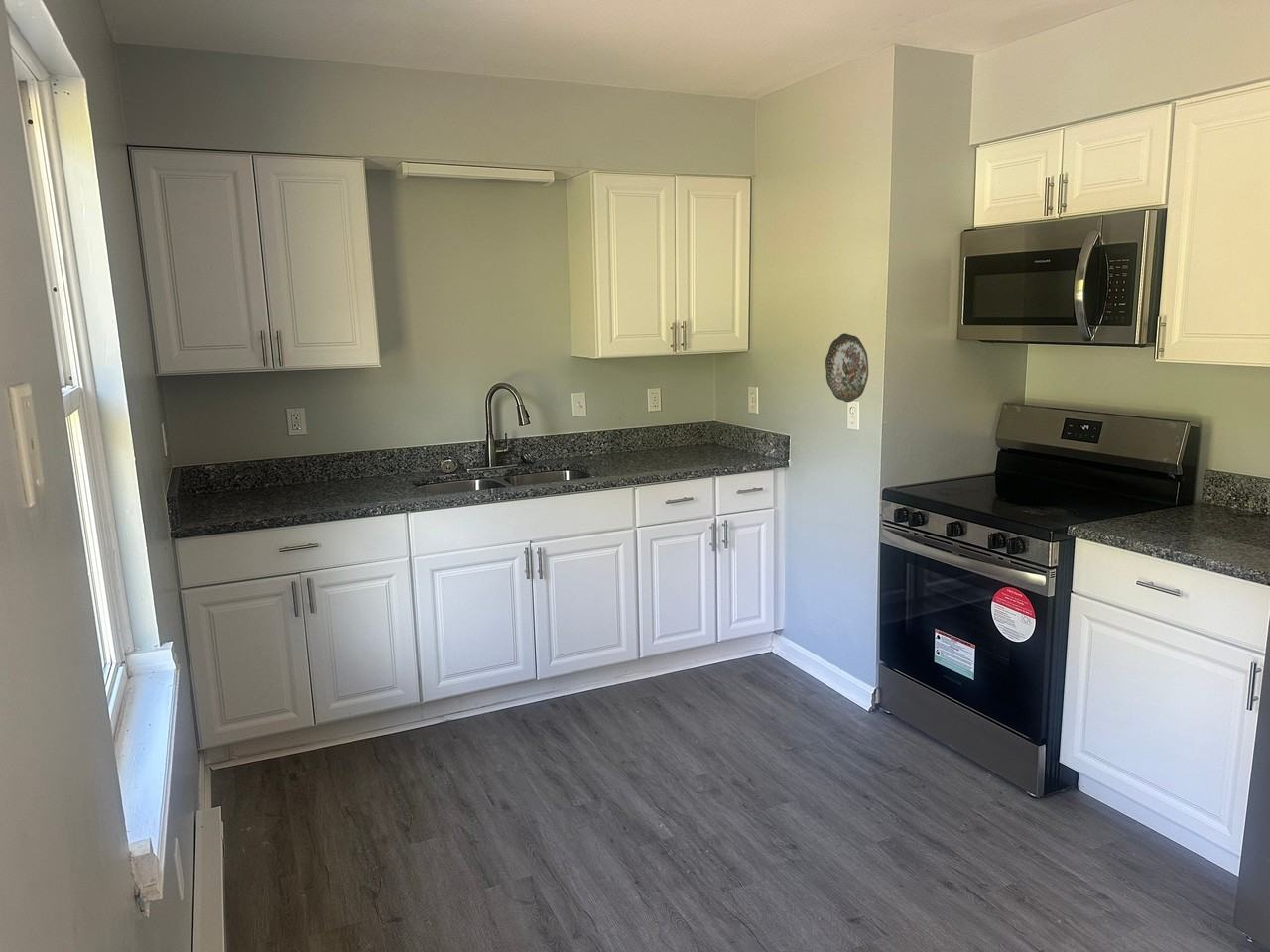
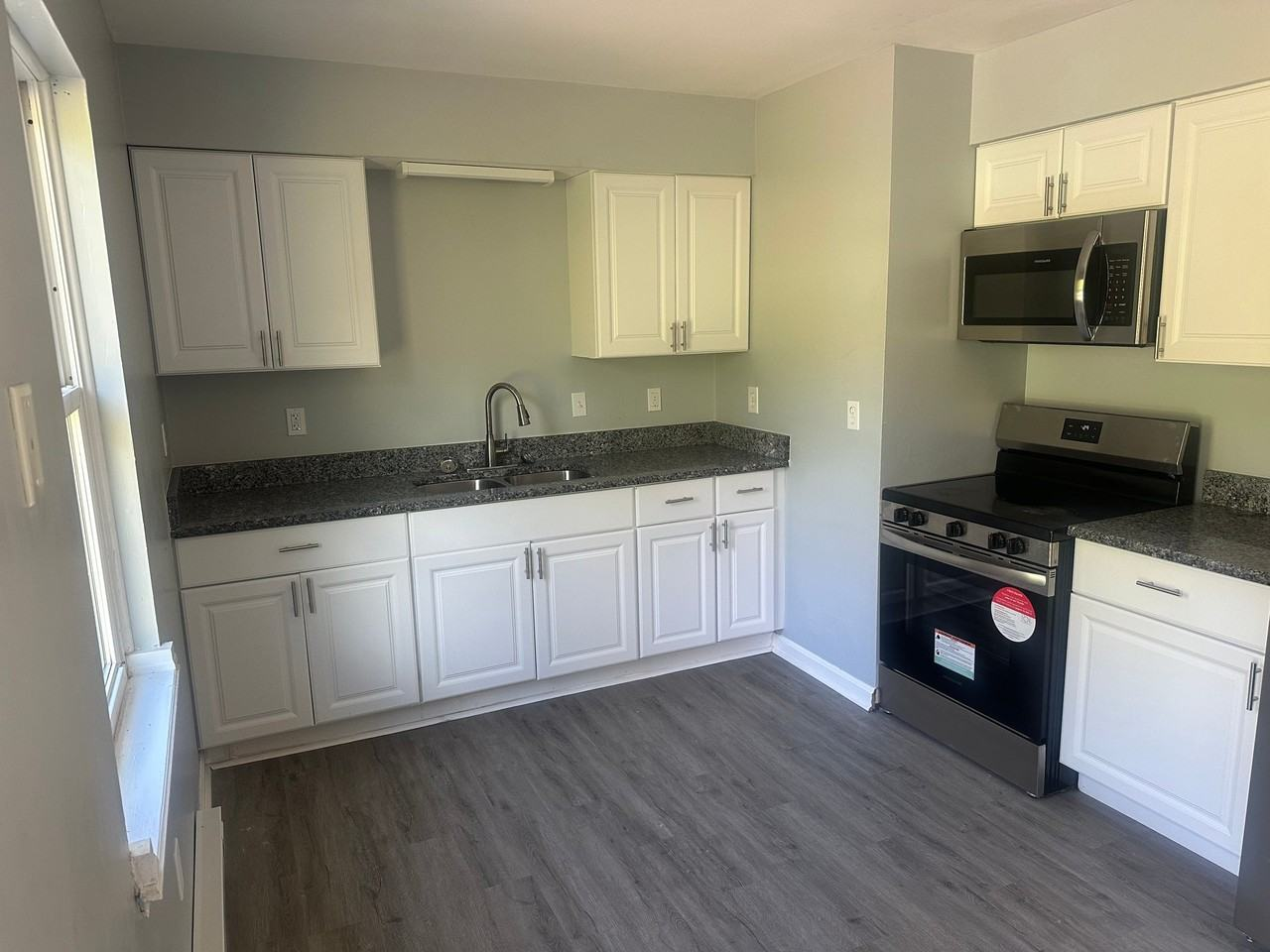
- decorative plate (848, 367)
